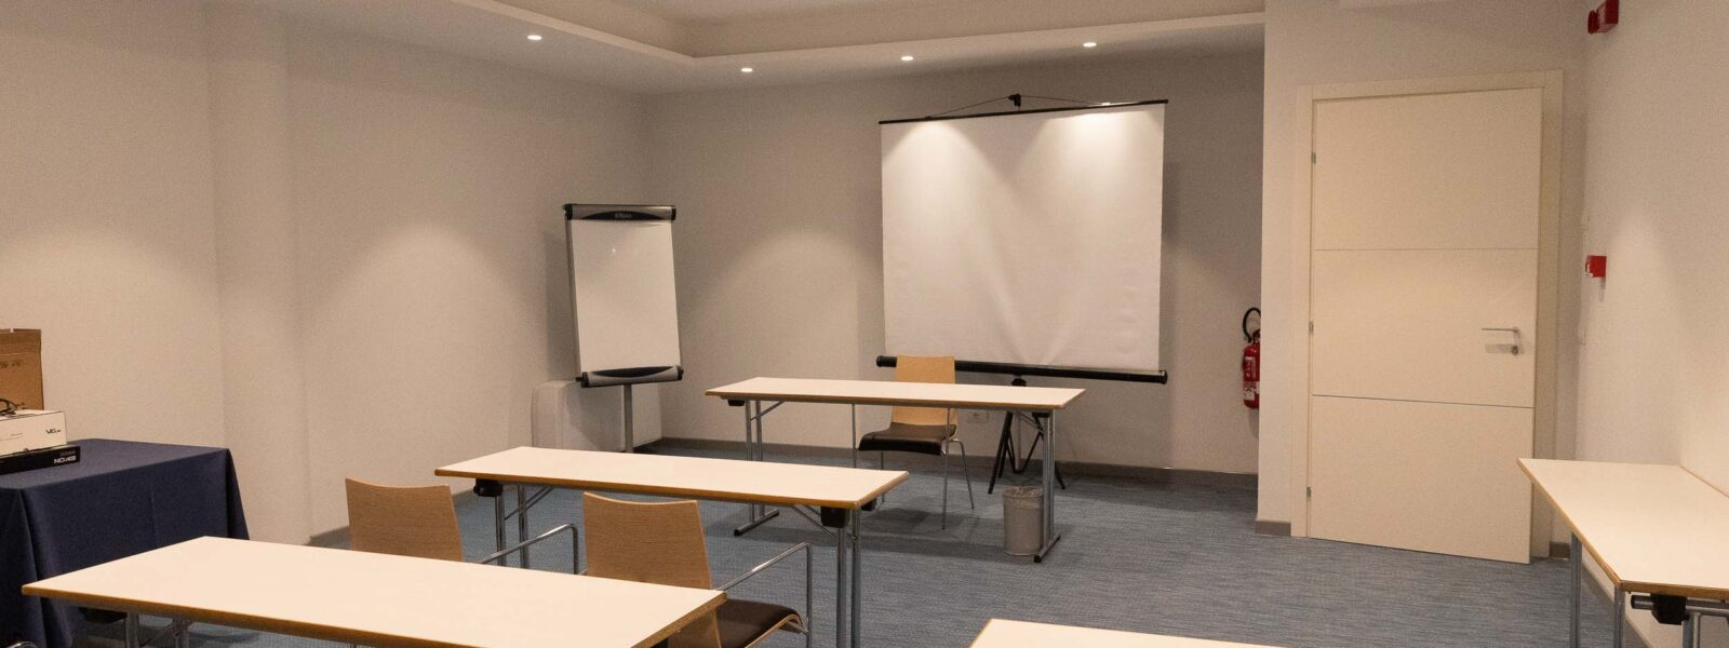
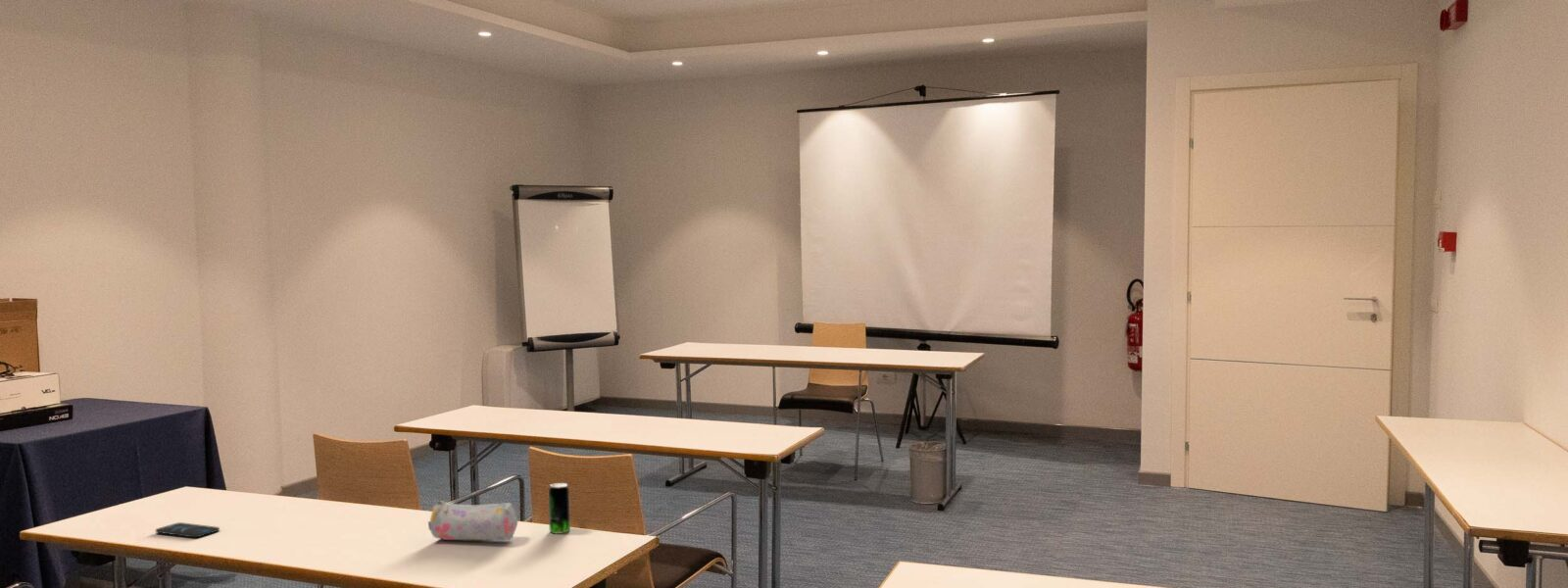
+ pencil case (473, 519)
+ smartphone (187, 529)
+ beverage can (559, 509)
